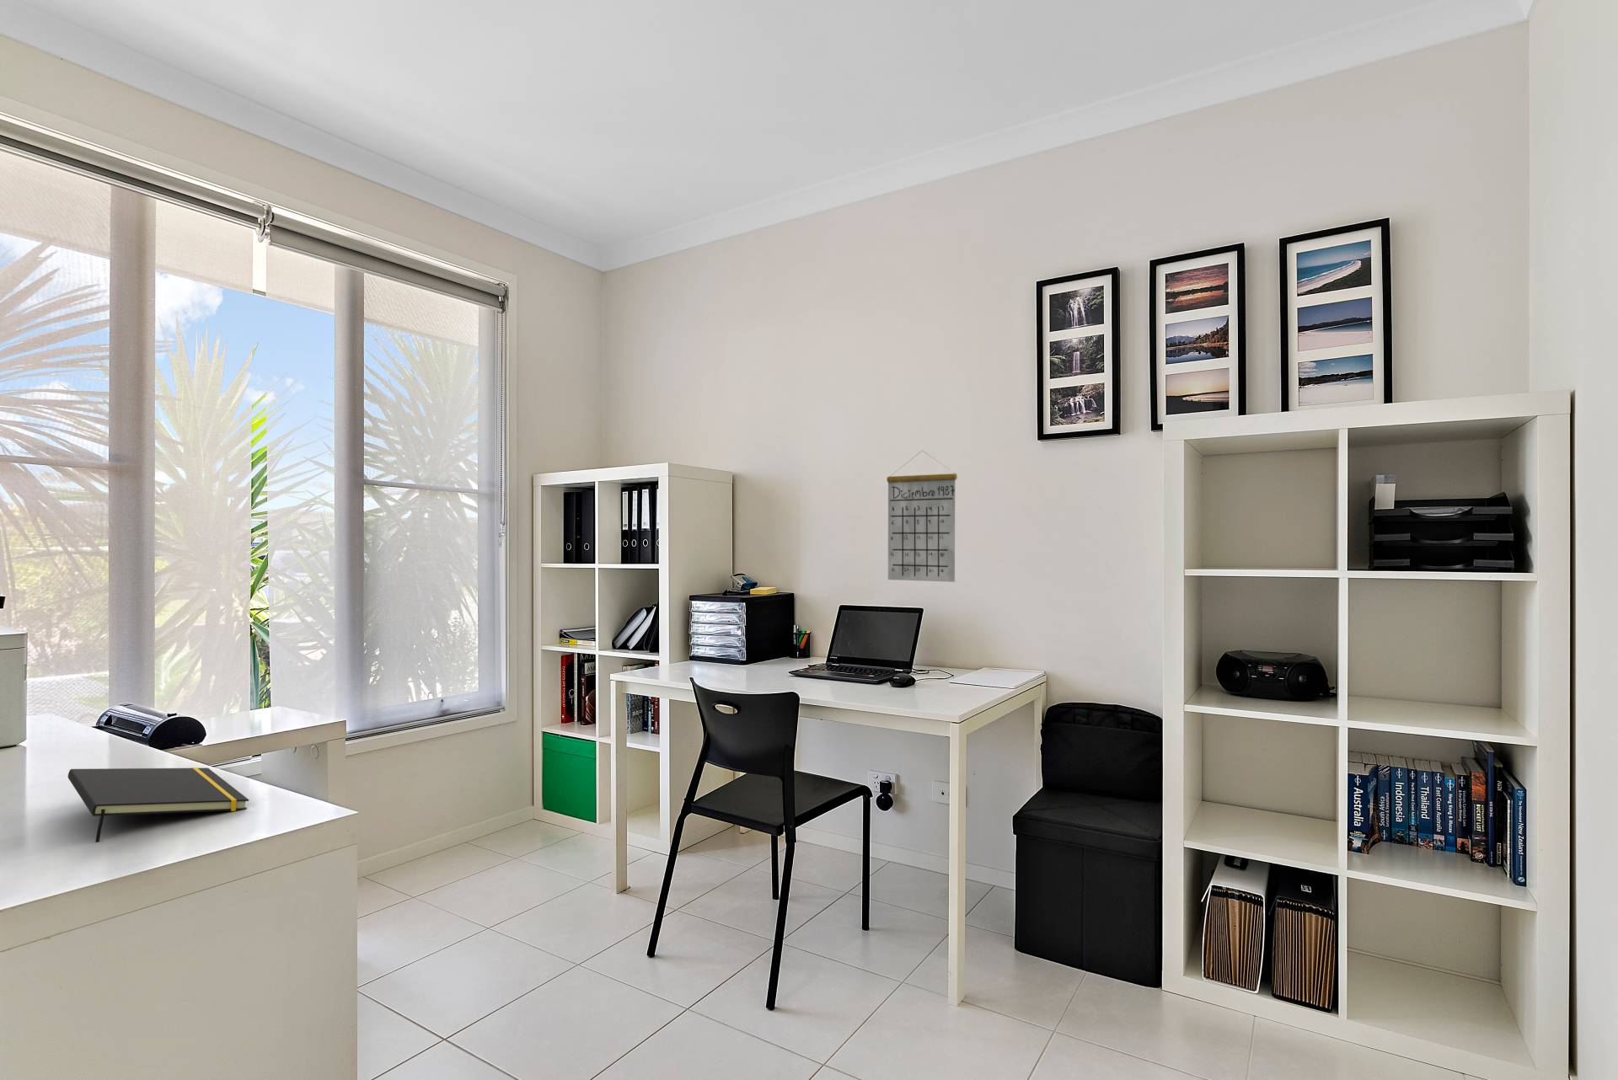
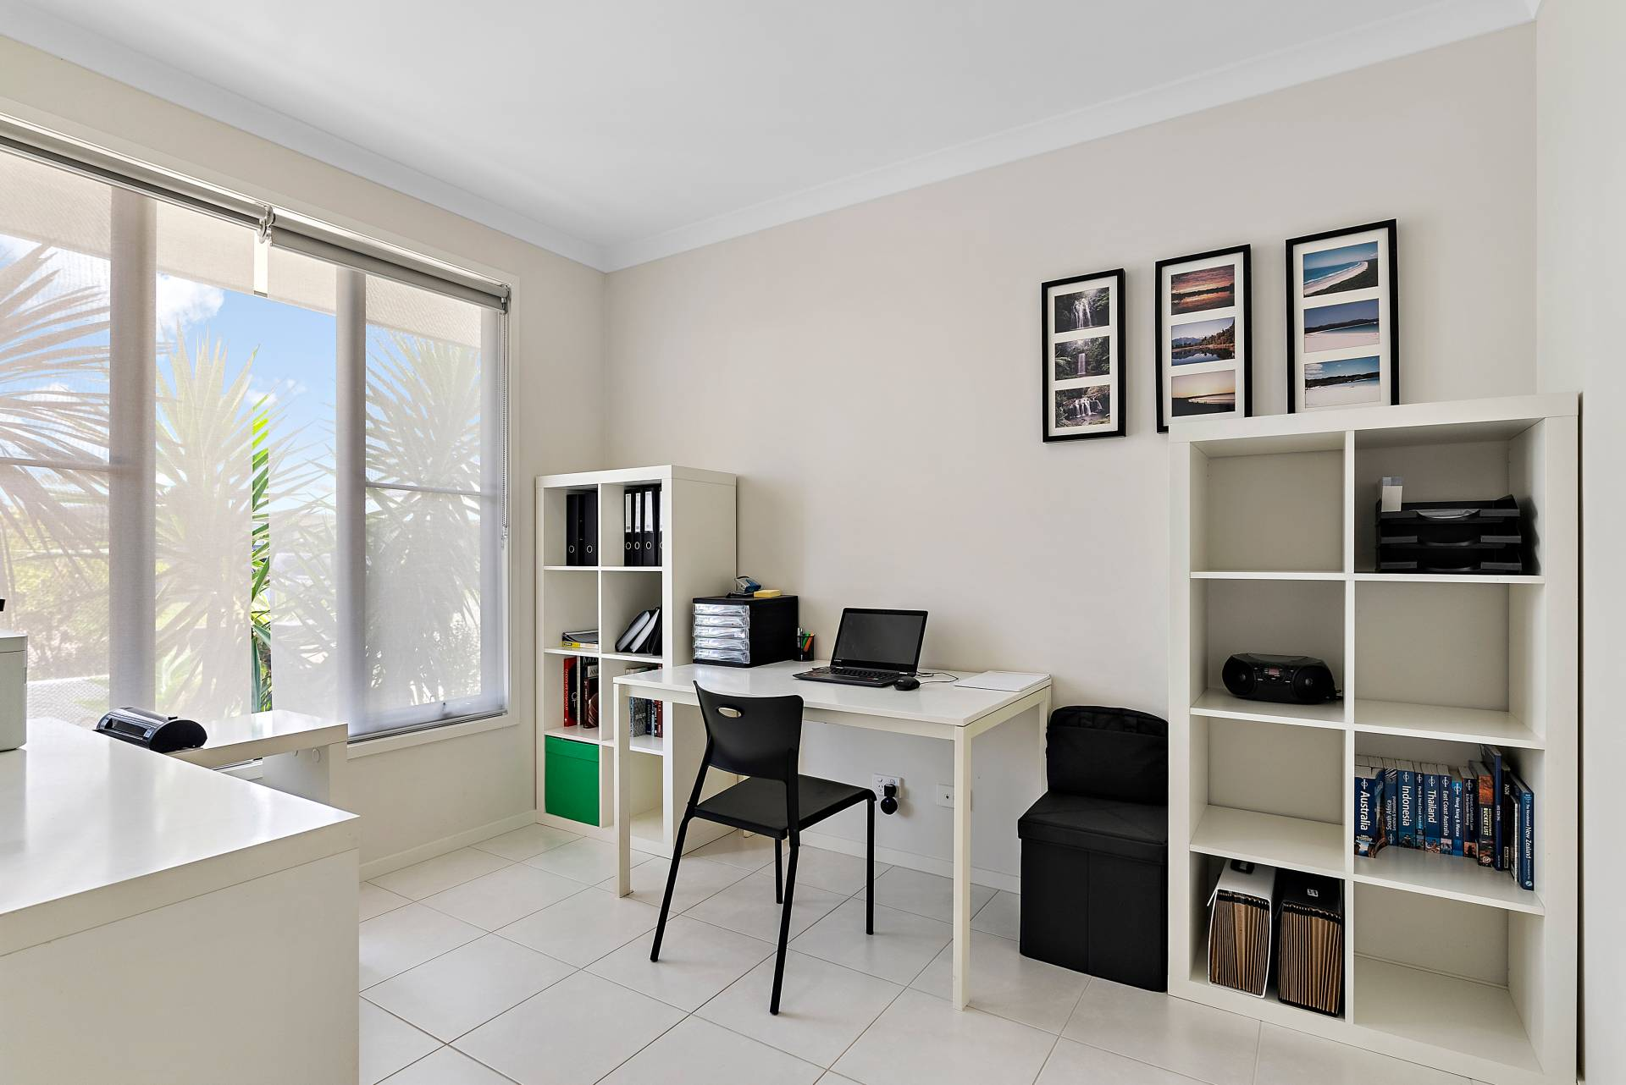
- notepad (157, 788)
- calendar (921, 515)
